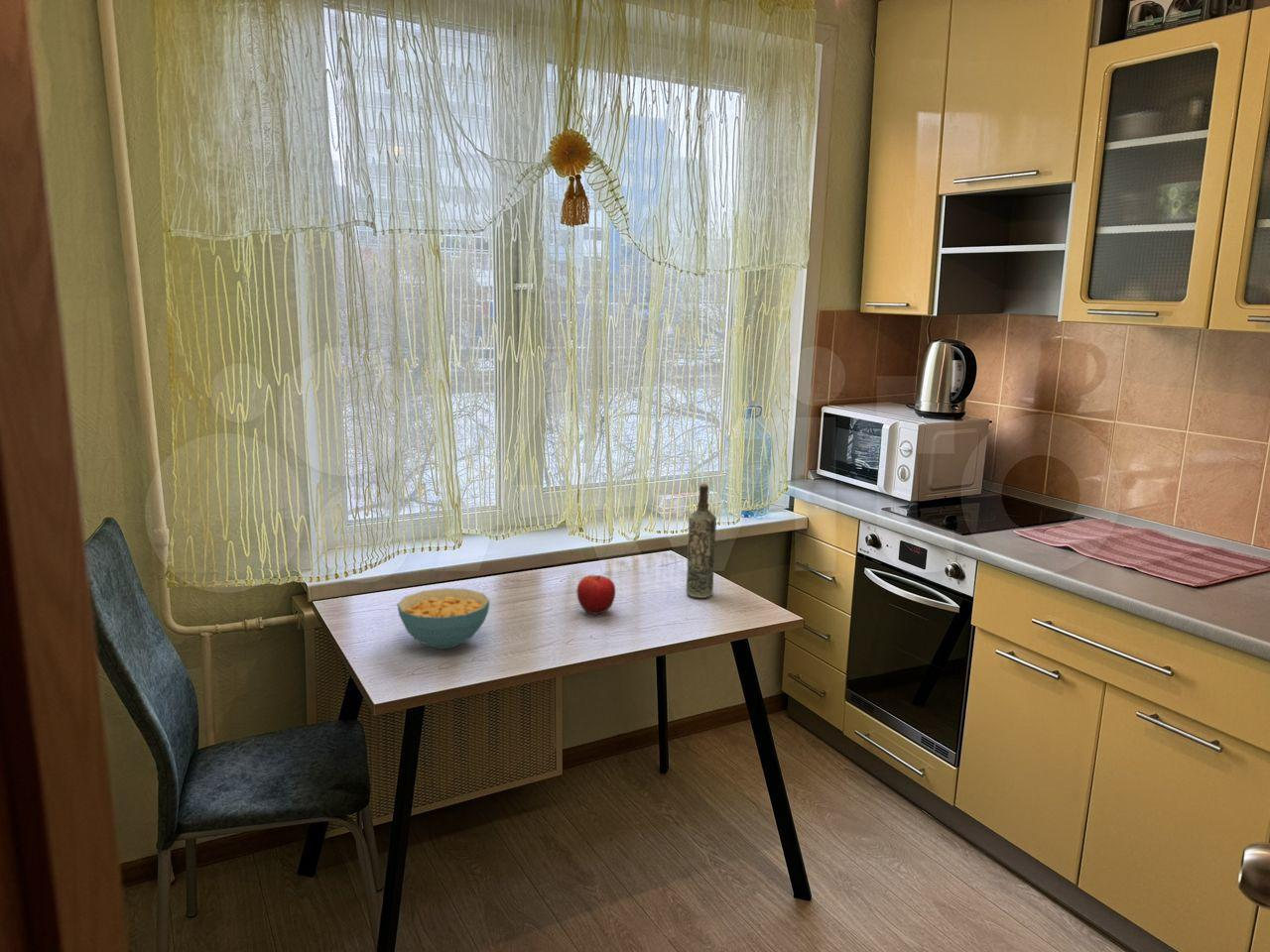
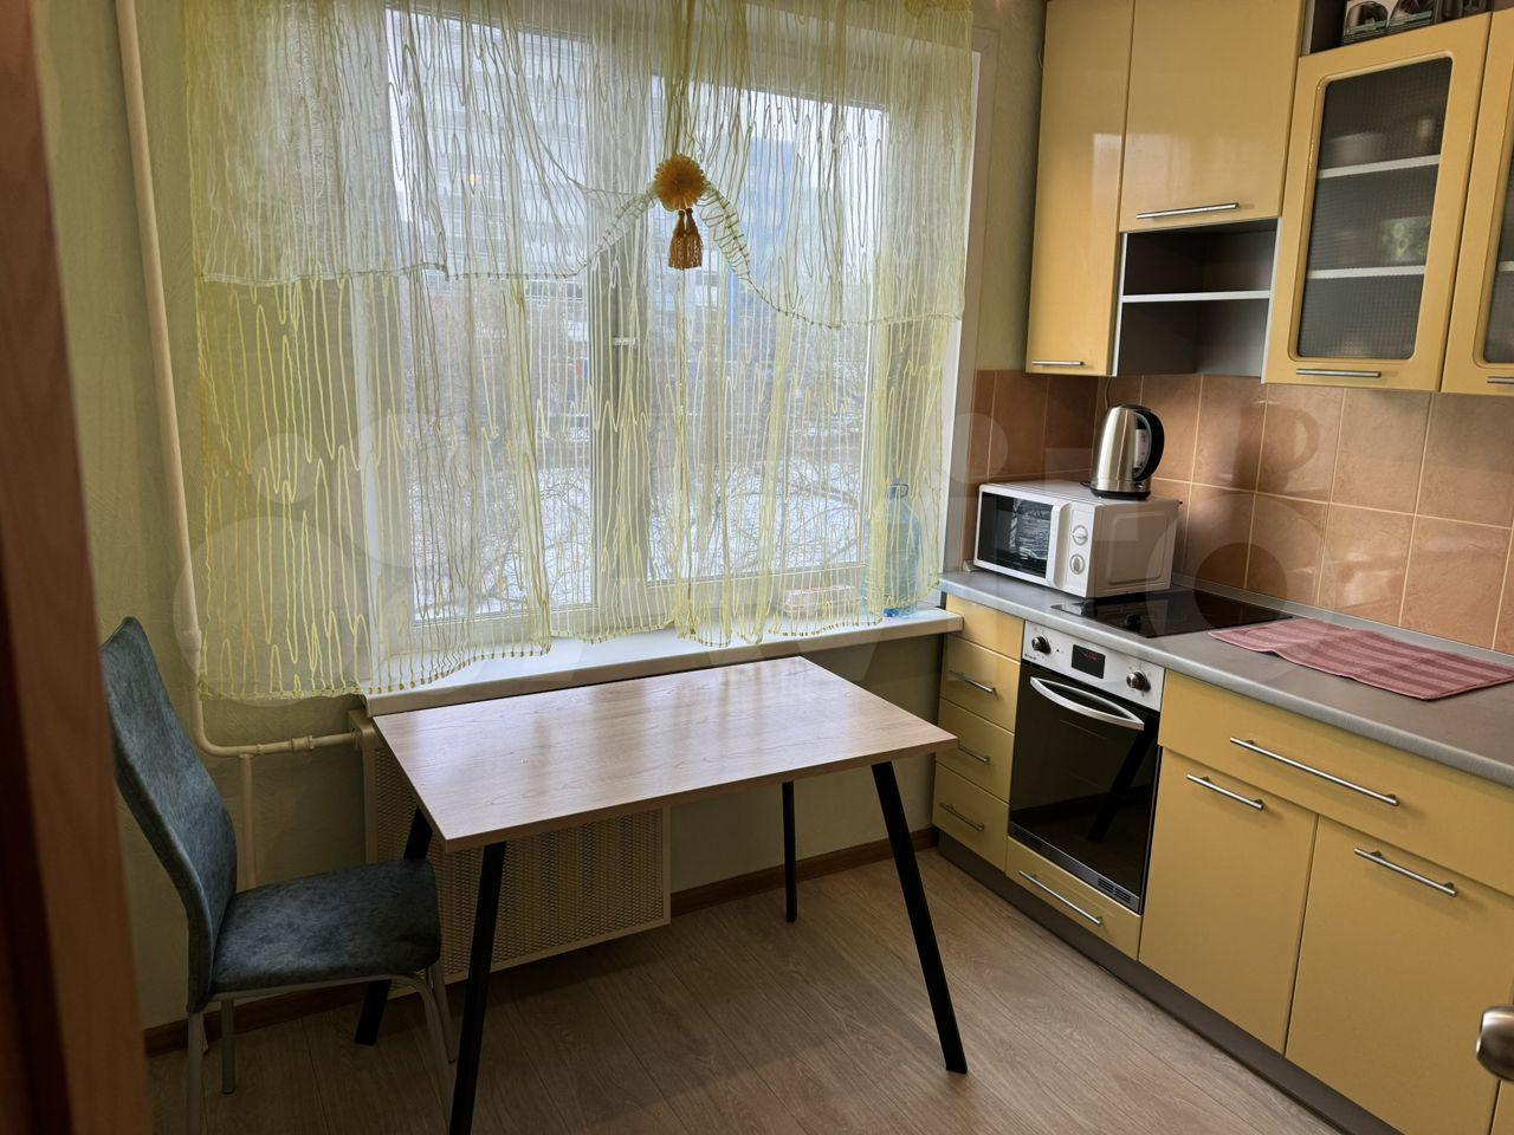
- cereal bowl (444, 623)
- bottle (701, 539)
- fruit (595, 593)
